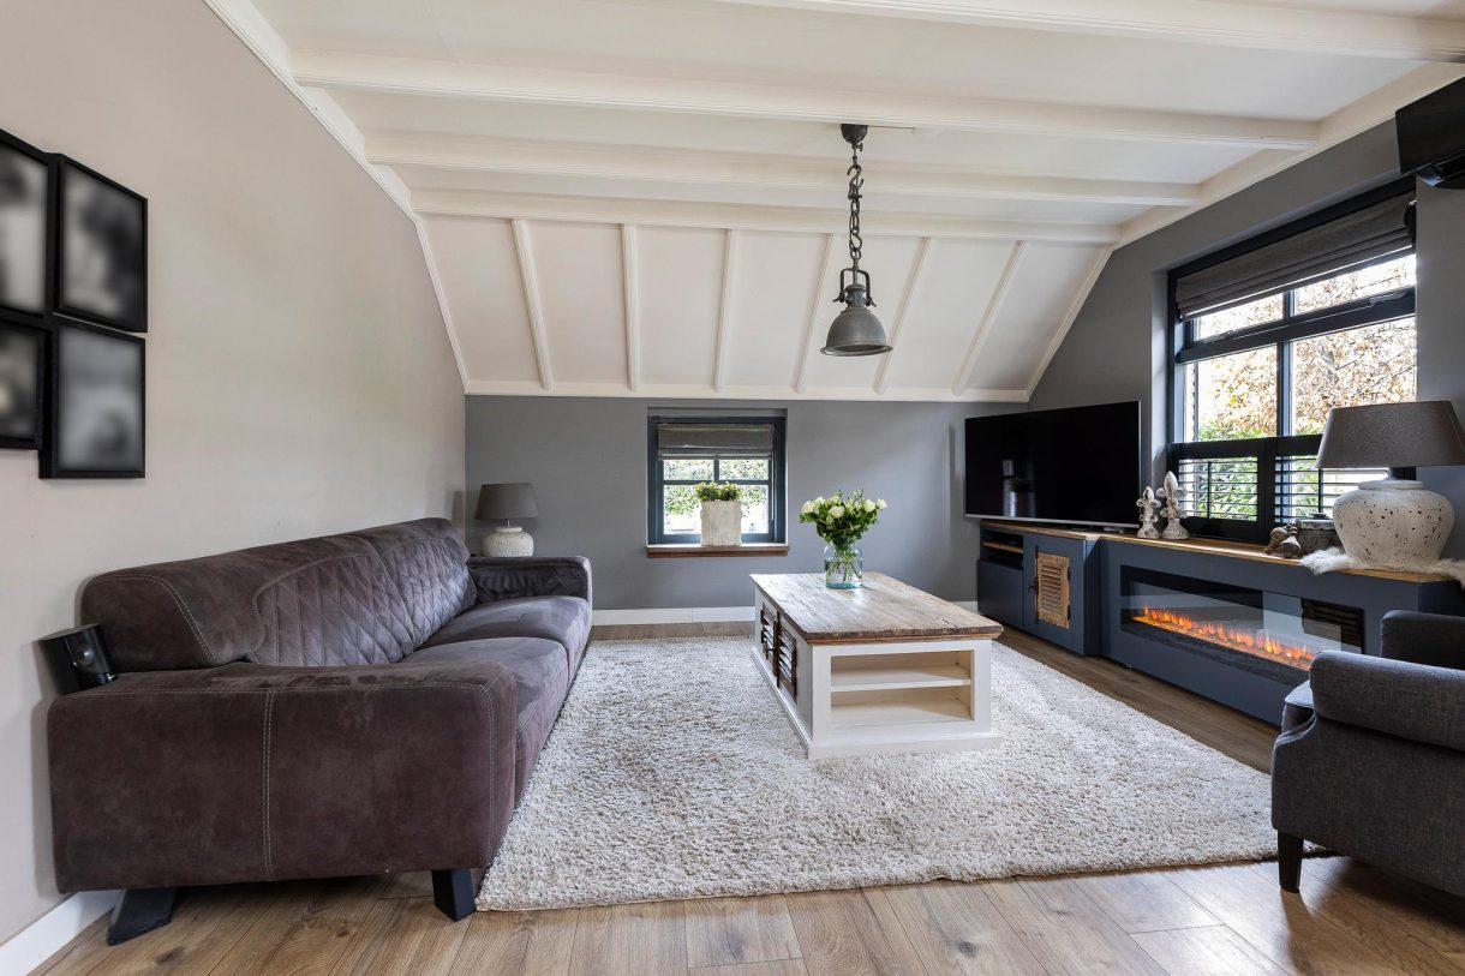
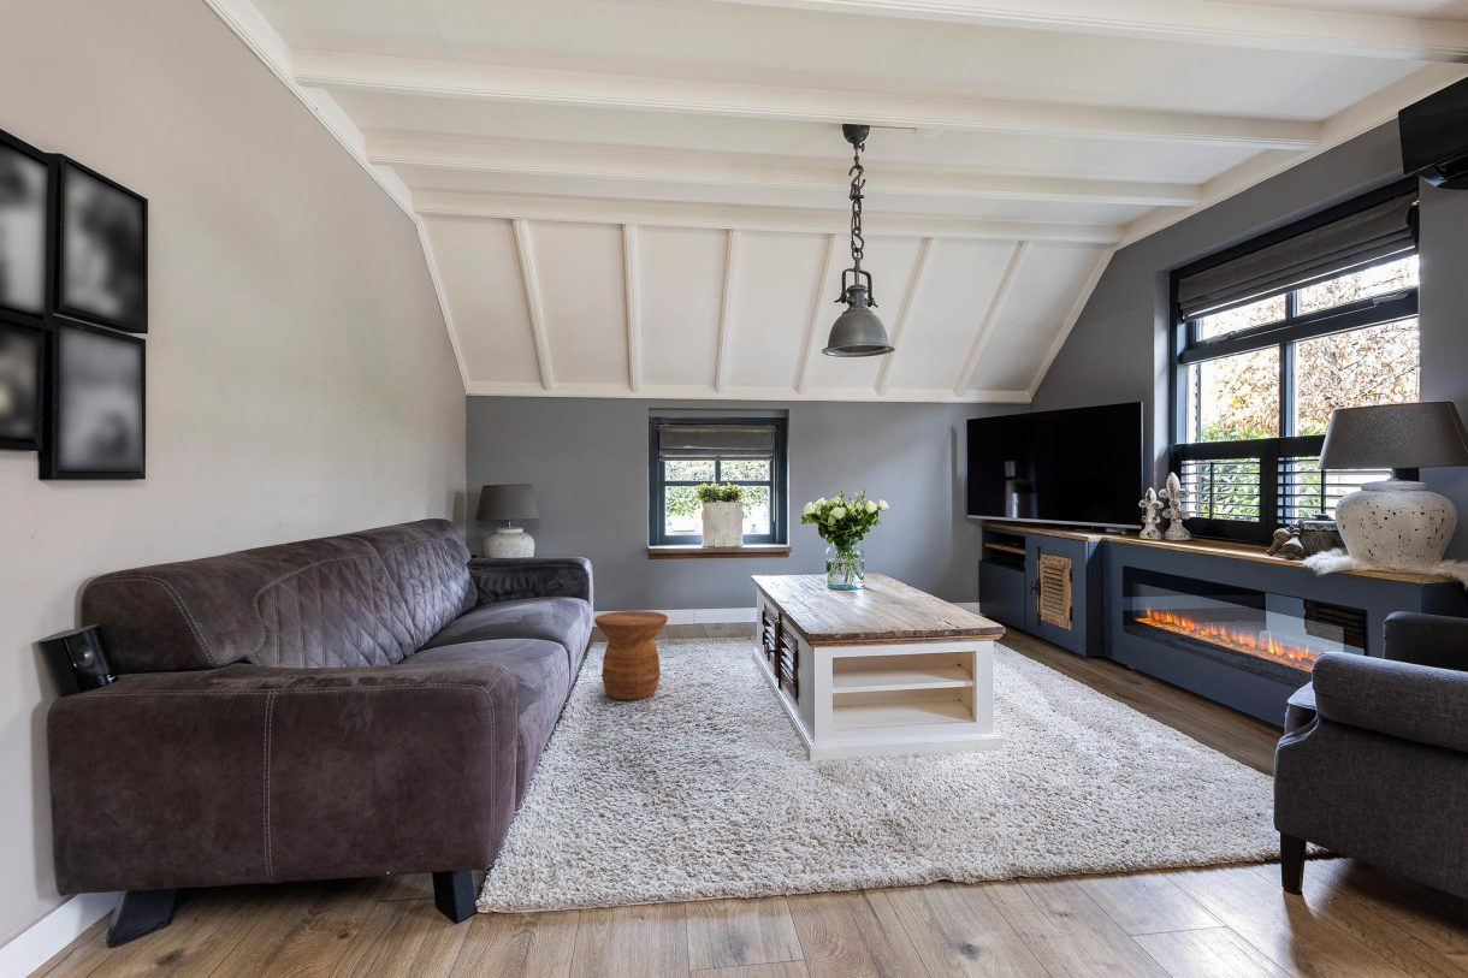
+ side table (631, 654)
